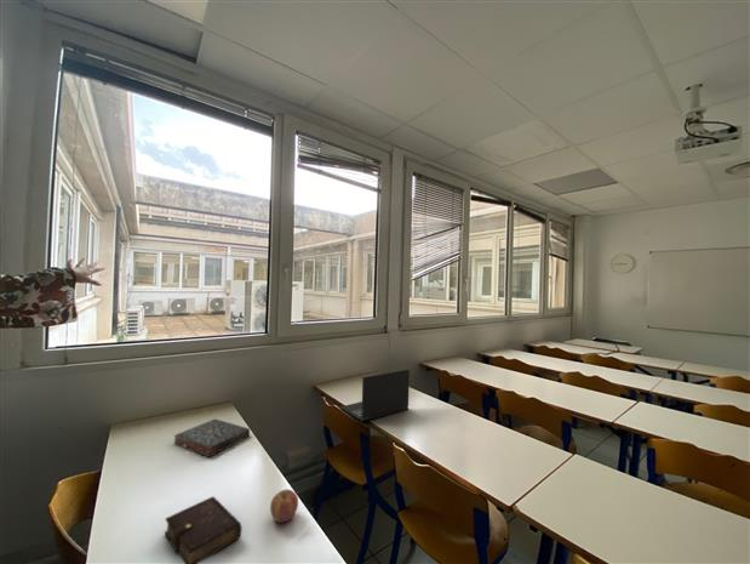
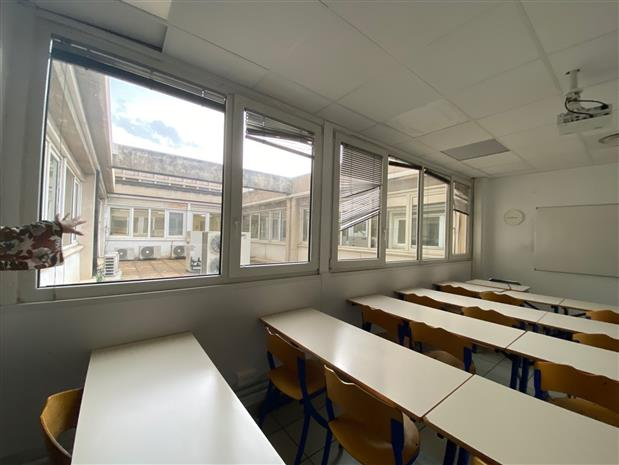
- laptop (374, 388)
- book (197, 522)
- apple (284, 506)
- book (212, 435)
